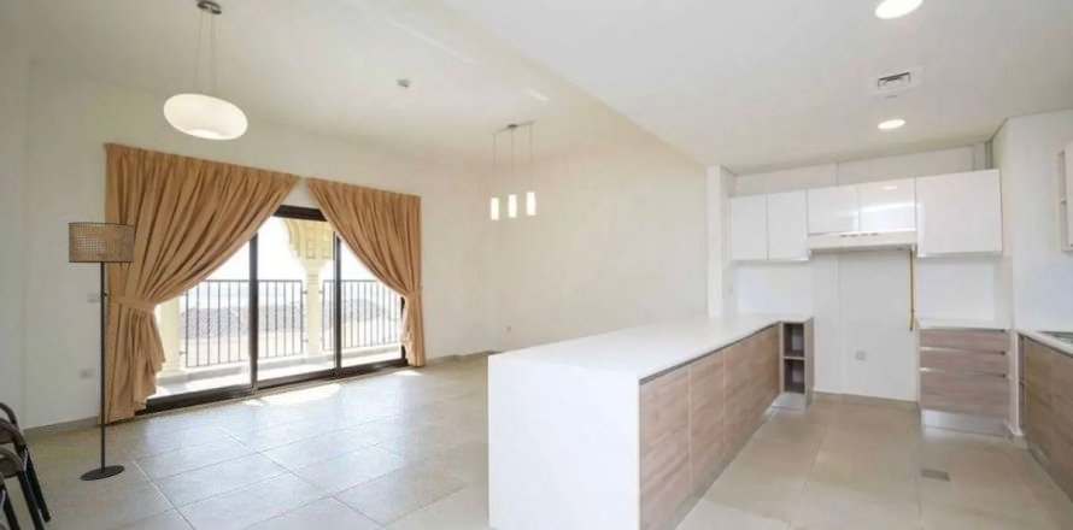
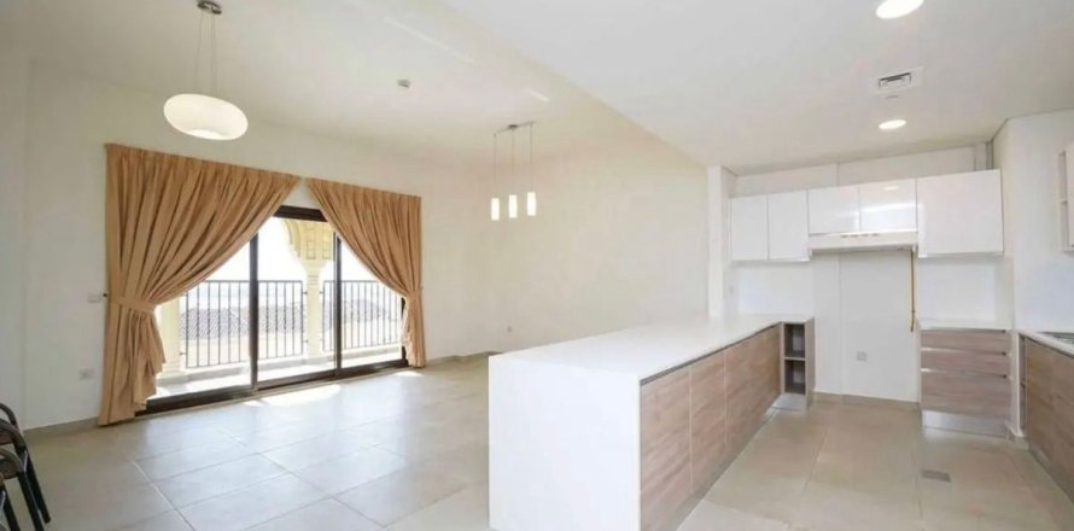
- floor lamp (102, 348)
